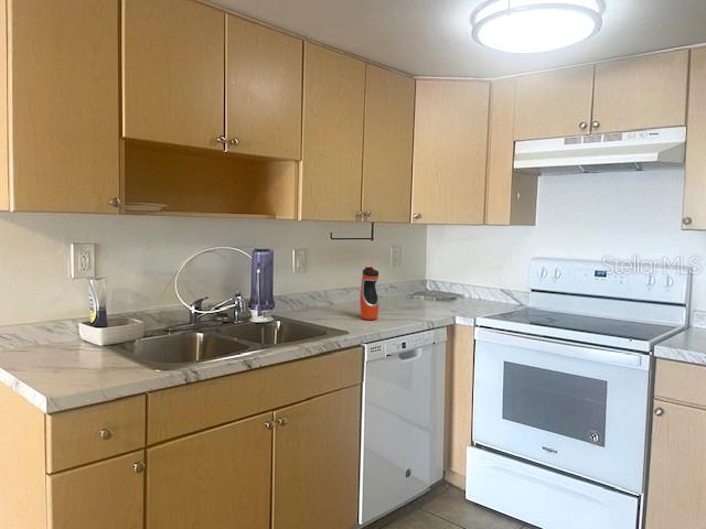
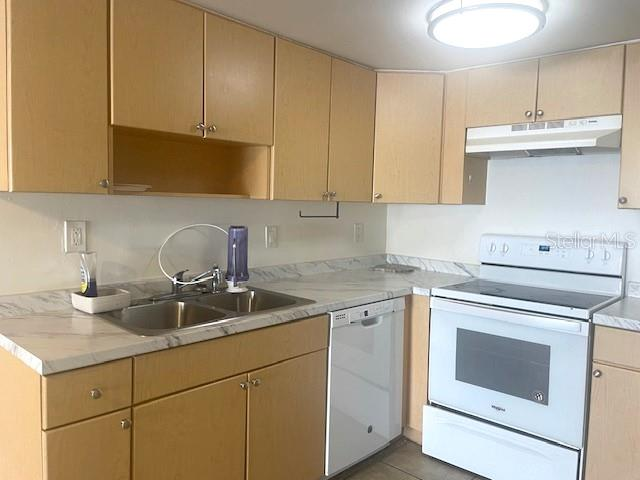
- water bottle (370, 291)
